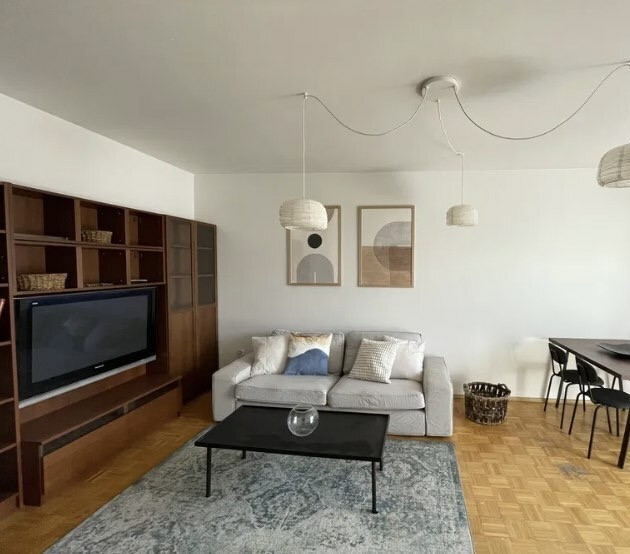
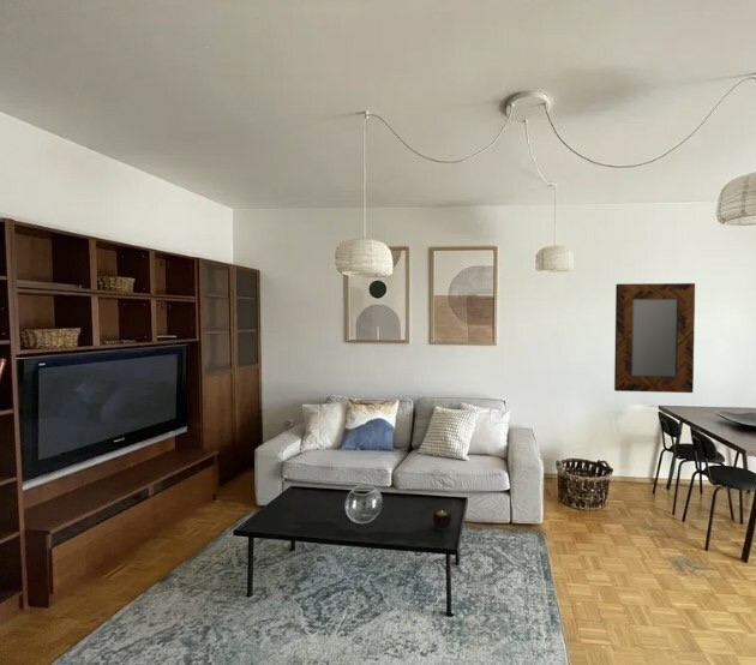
+ home mirror (654, 337)
+ candle (442, 519)
